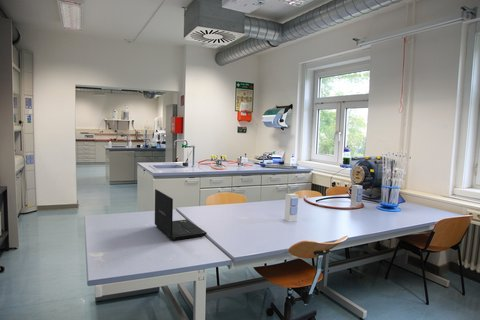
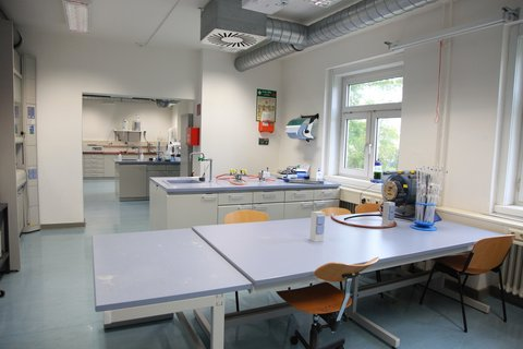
- laptop (172, 211)
